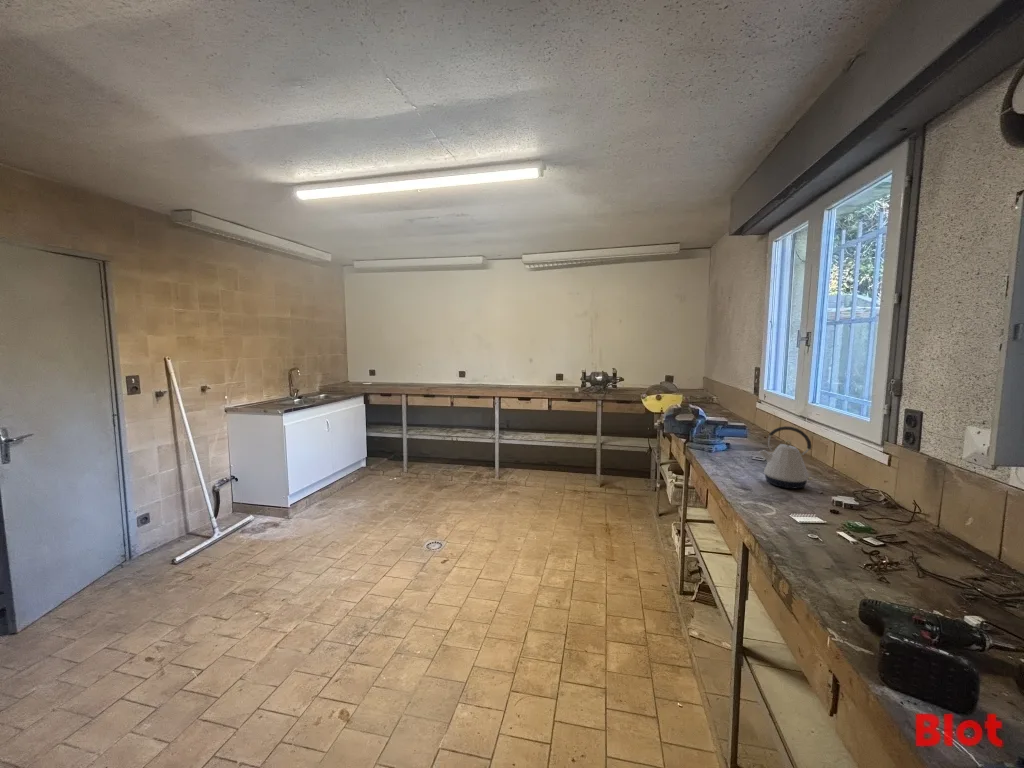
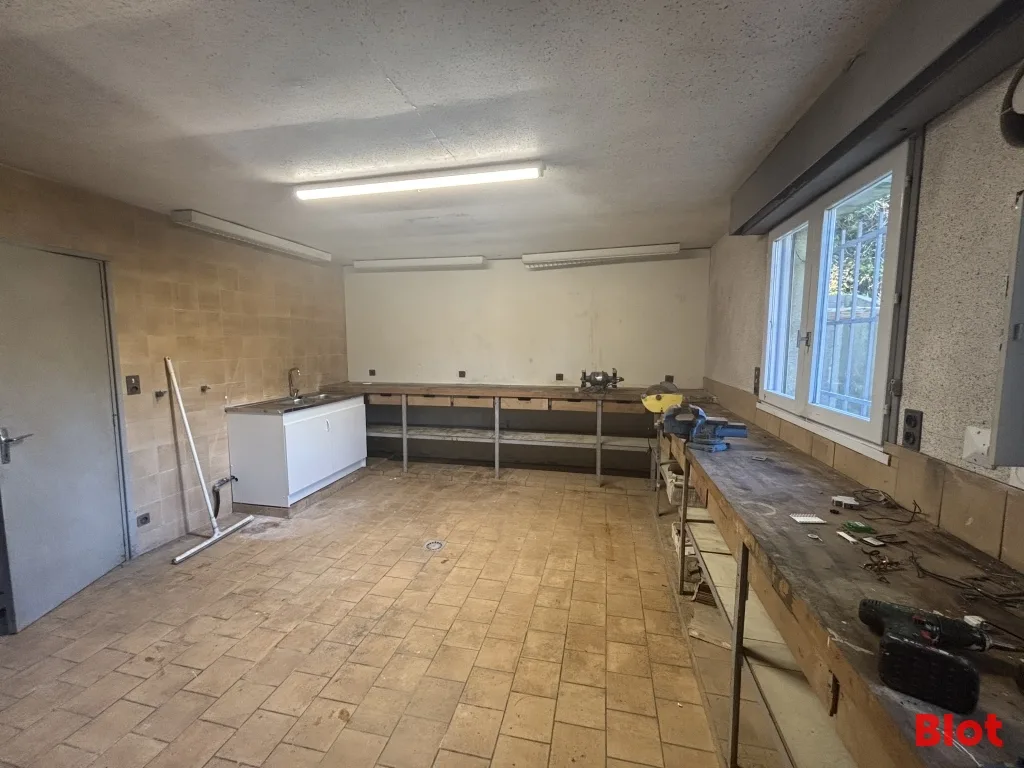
- kettle (785, 455)
